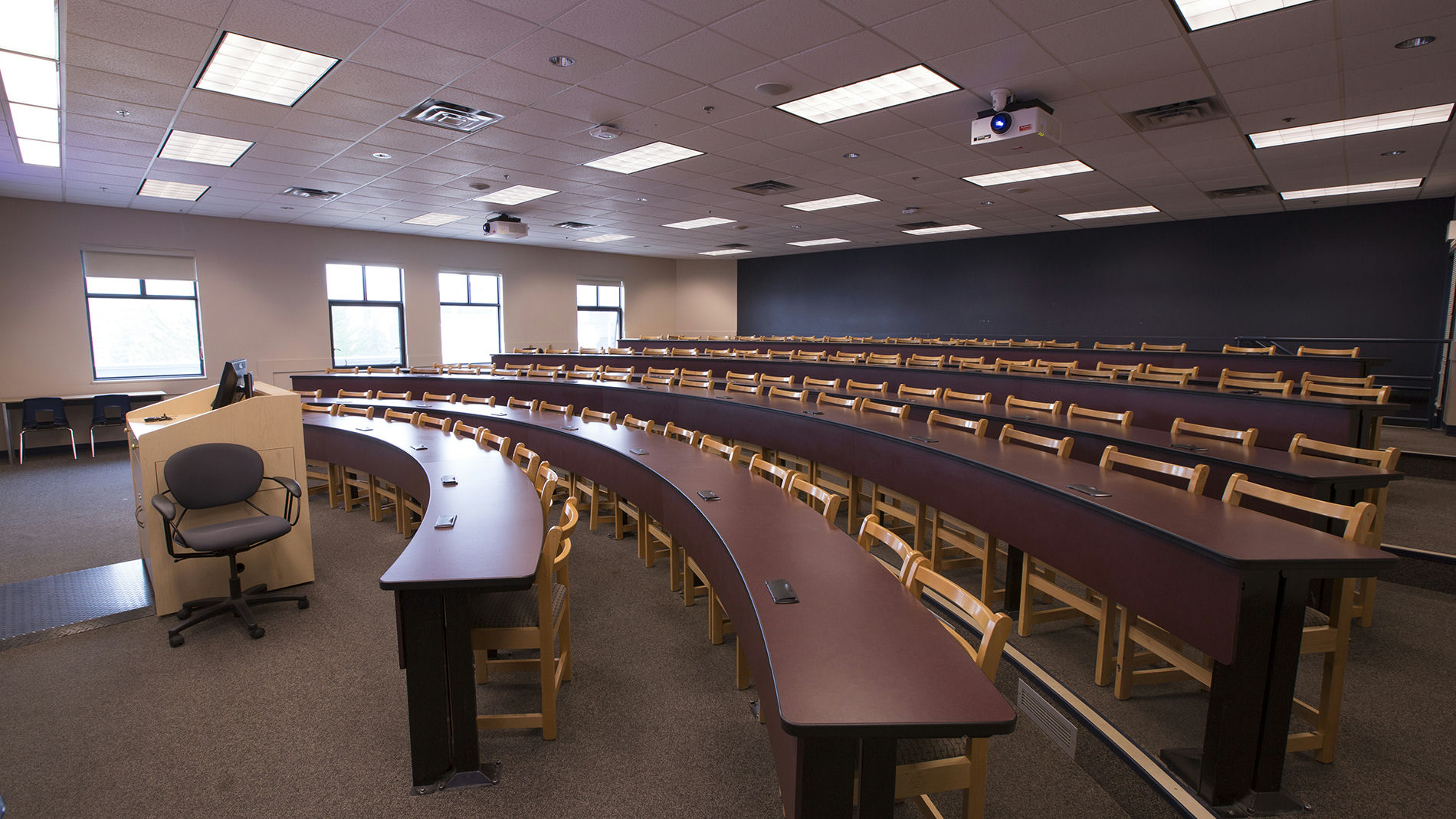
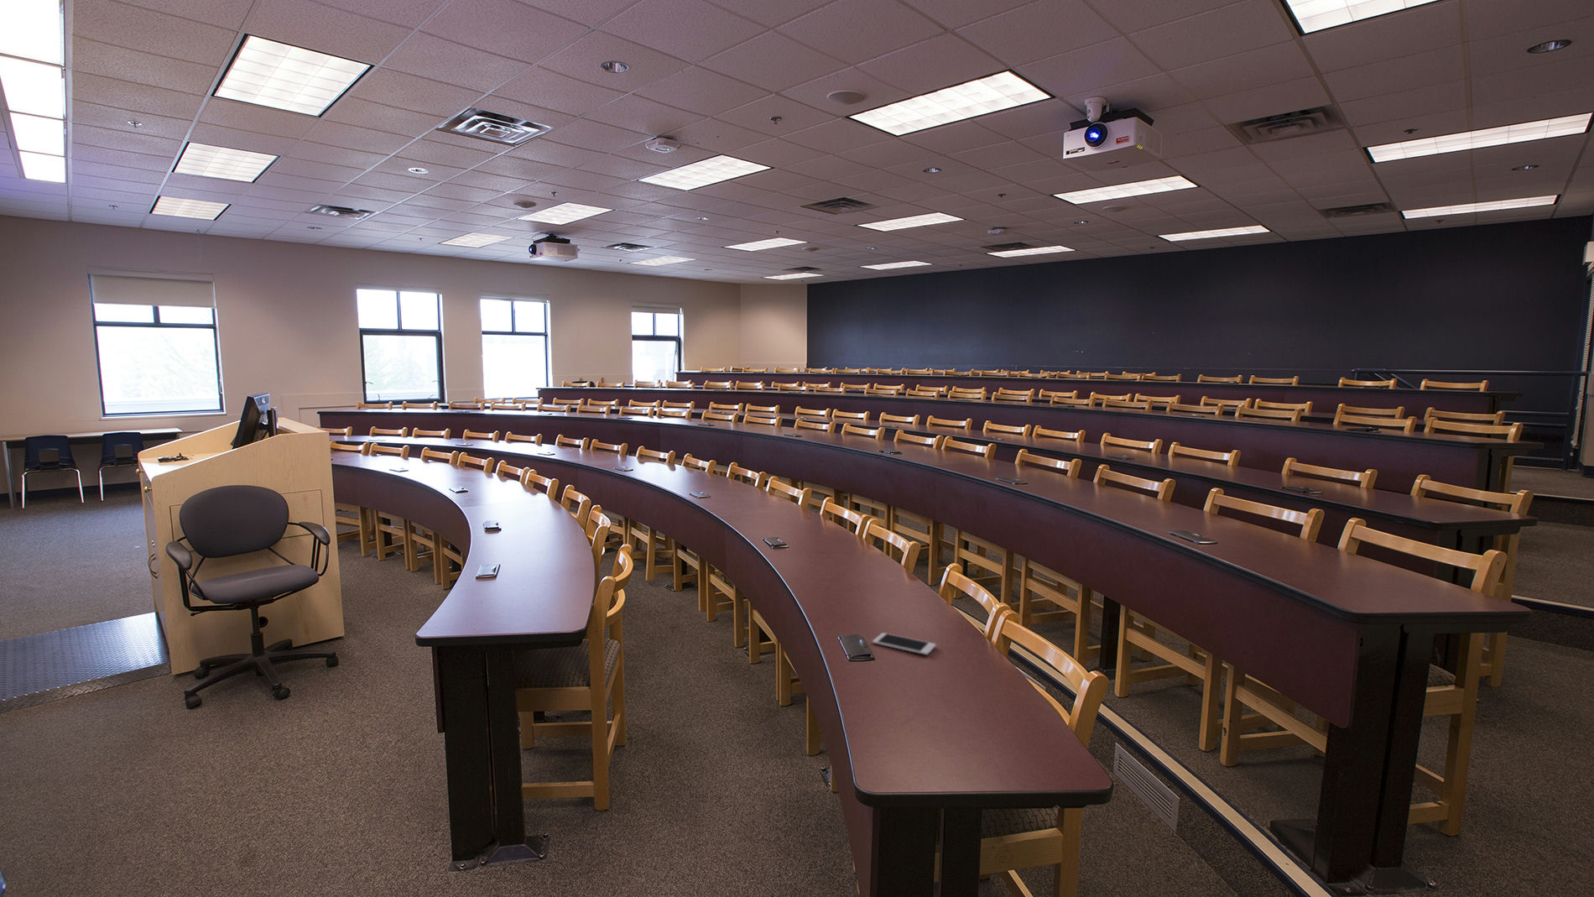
+ cell phone (903, 643)
